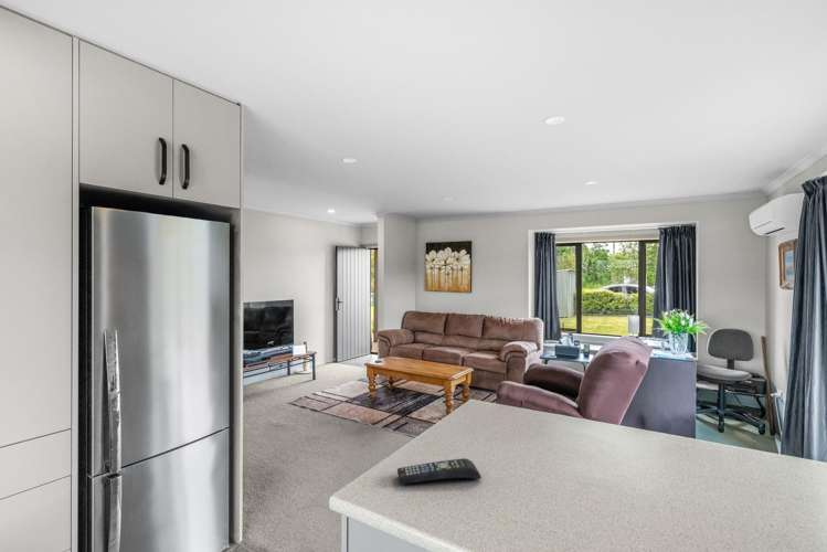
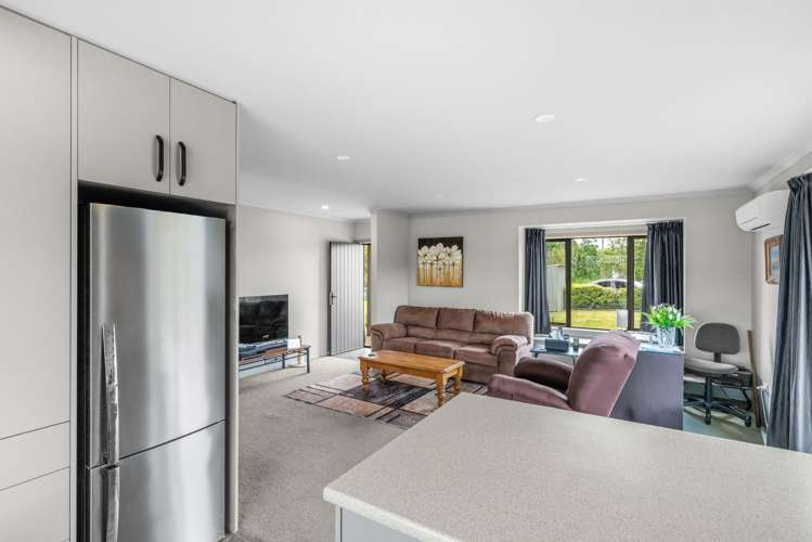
- remote control (438, 470)
